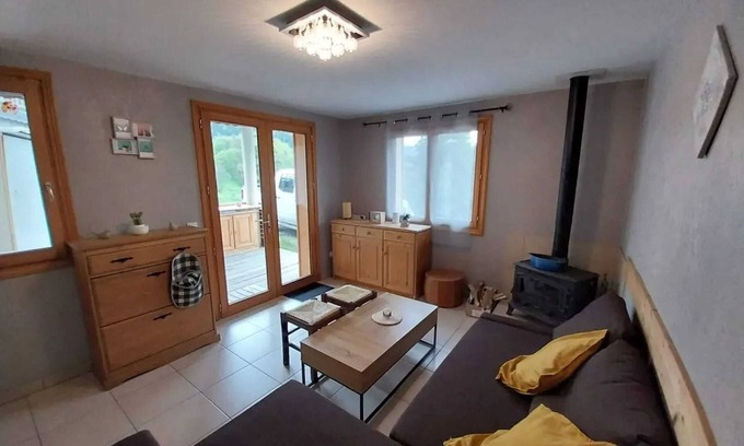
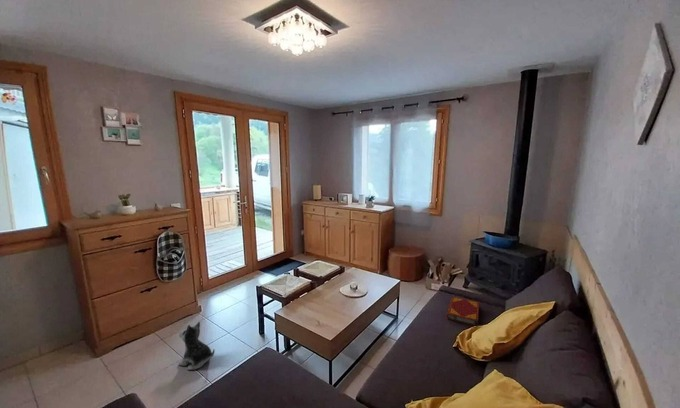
+ plush toy (196, 342)
+ hardback book (463, 310)
